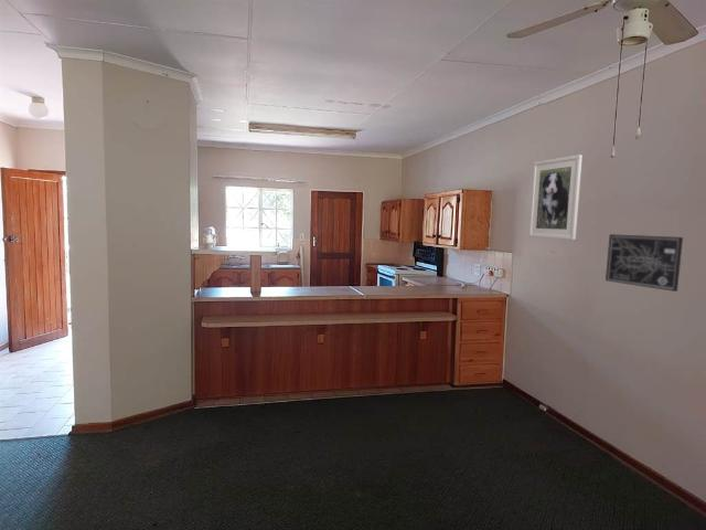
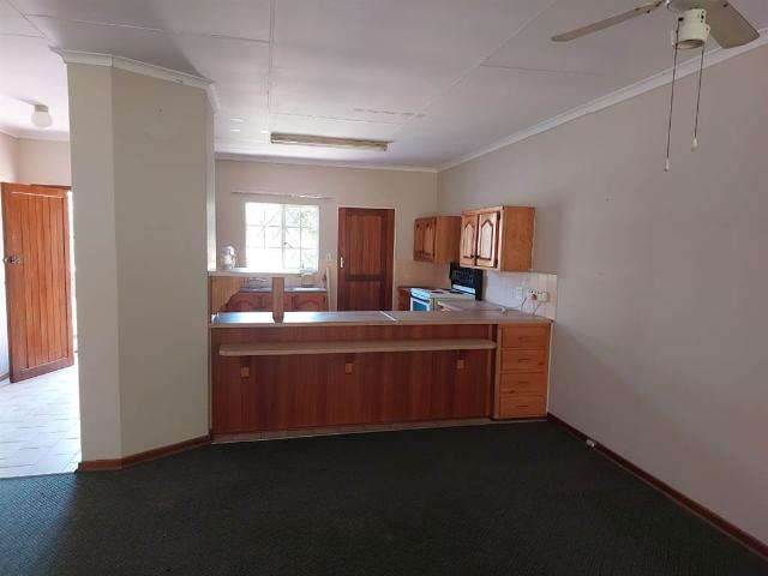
- wall art (641, 261)
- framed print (553, 199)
